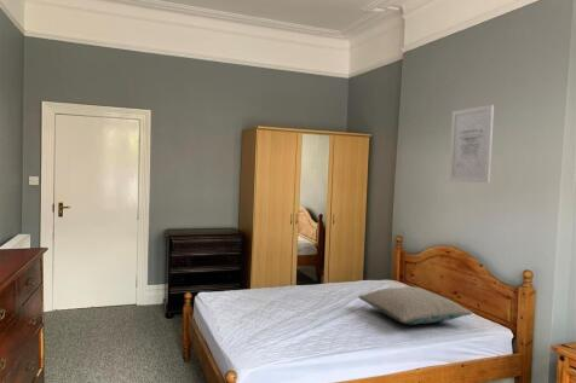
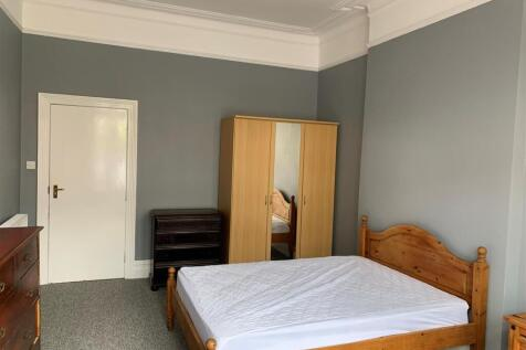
- pillow (411, 304)
- wall art (470, 145)
